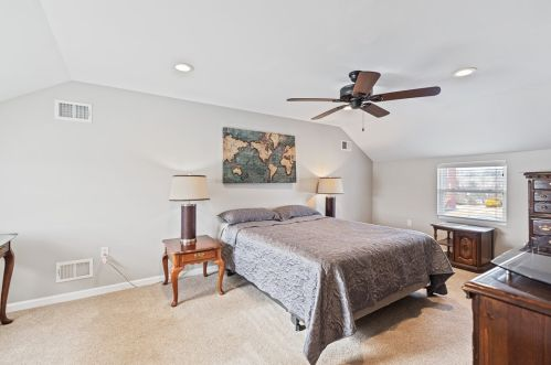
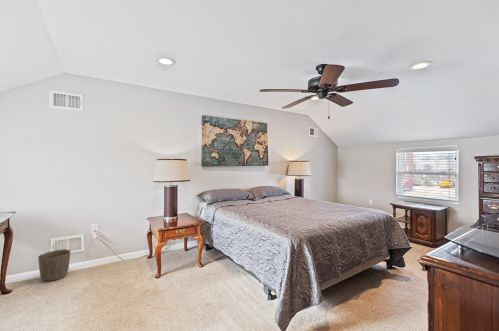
+ waste basket (54, 265)
